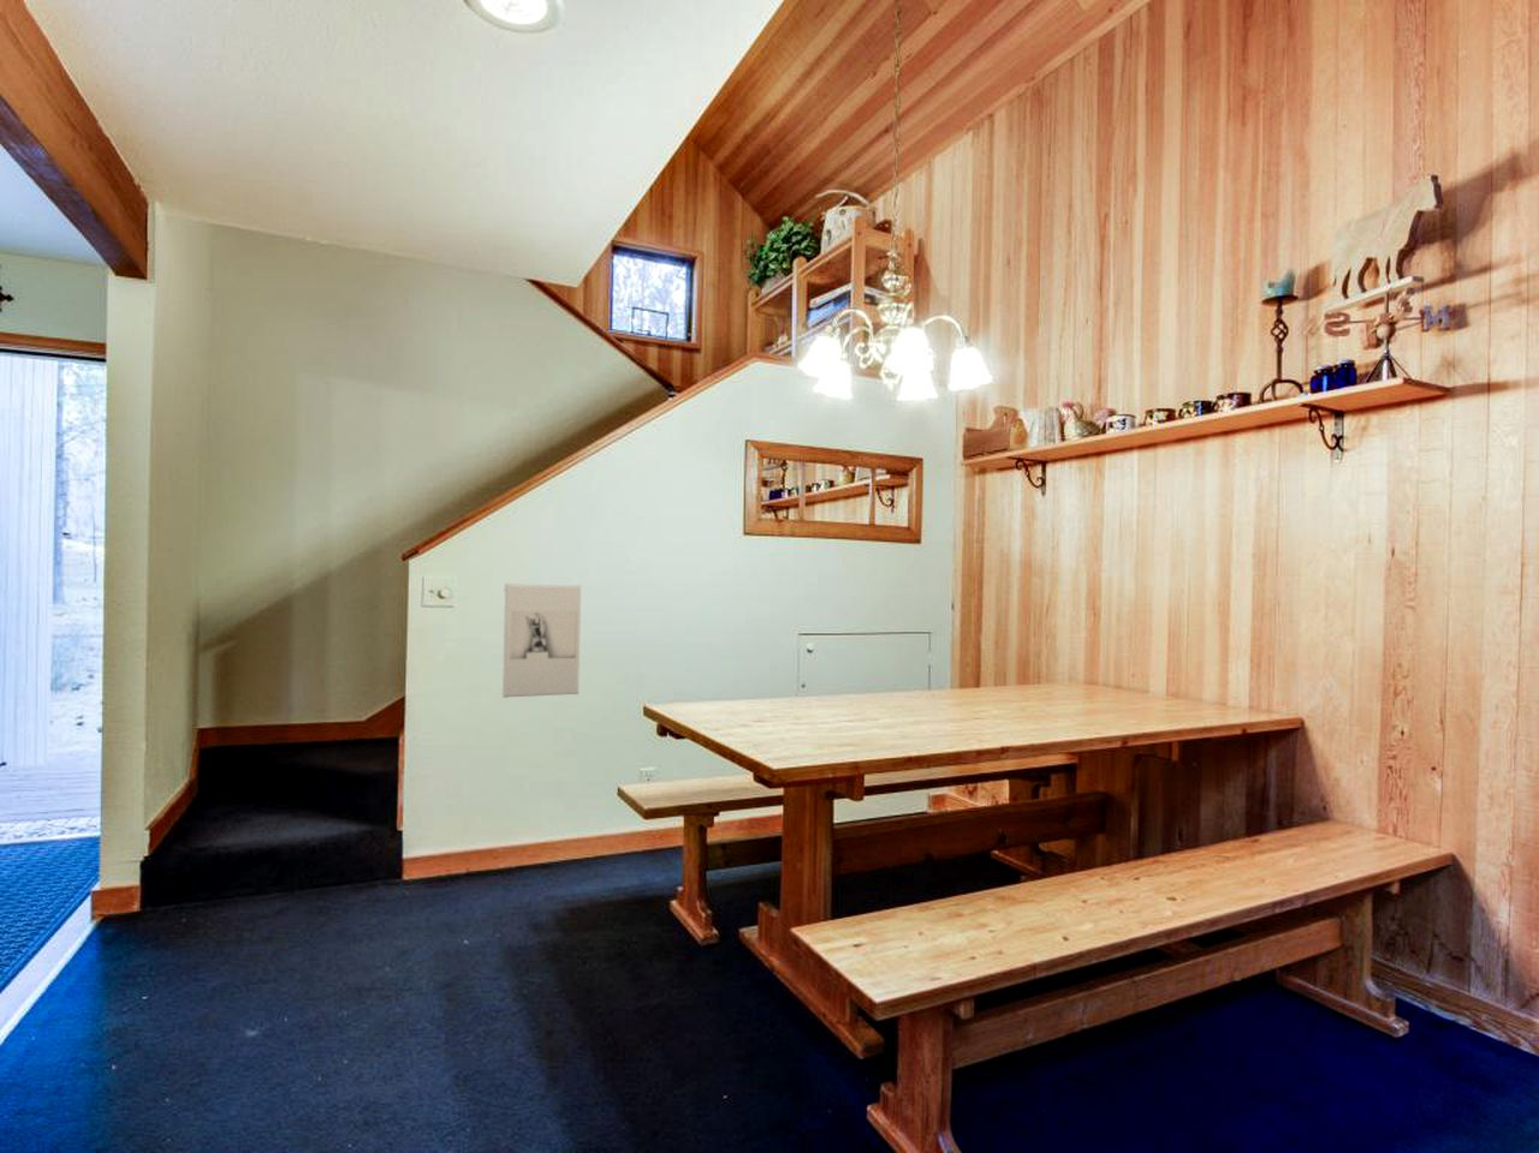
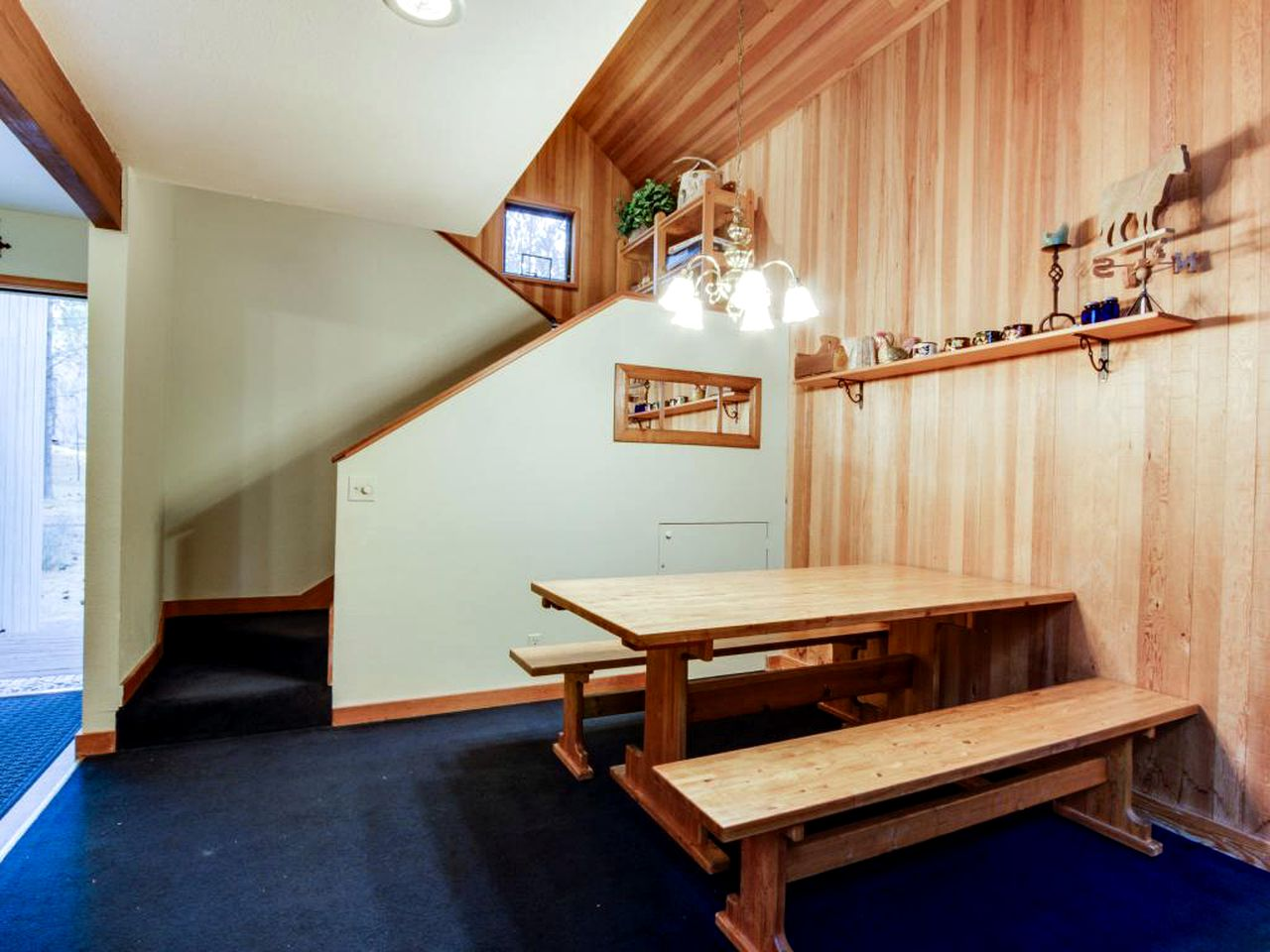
- wall sculpture (542, 639)
